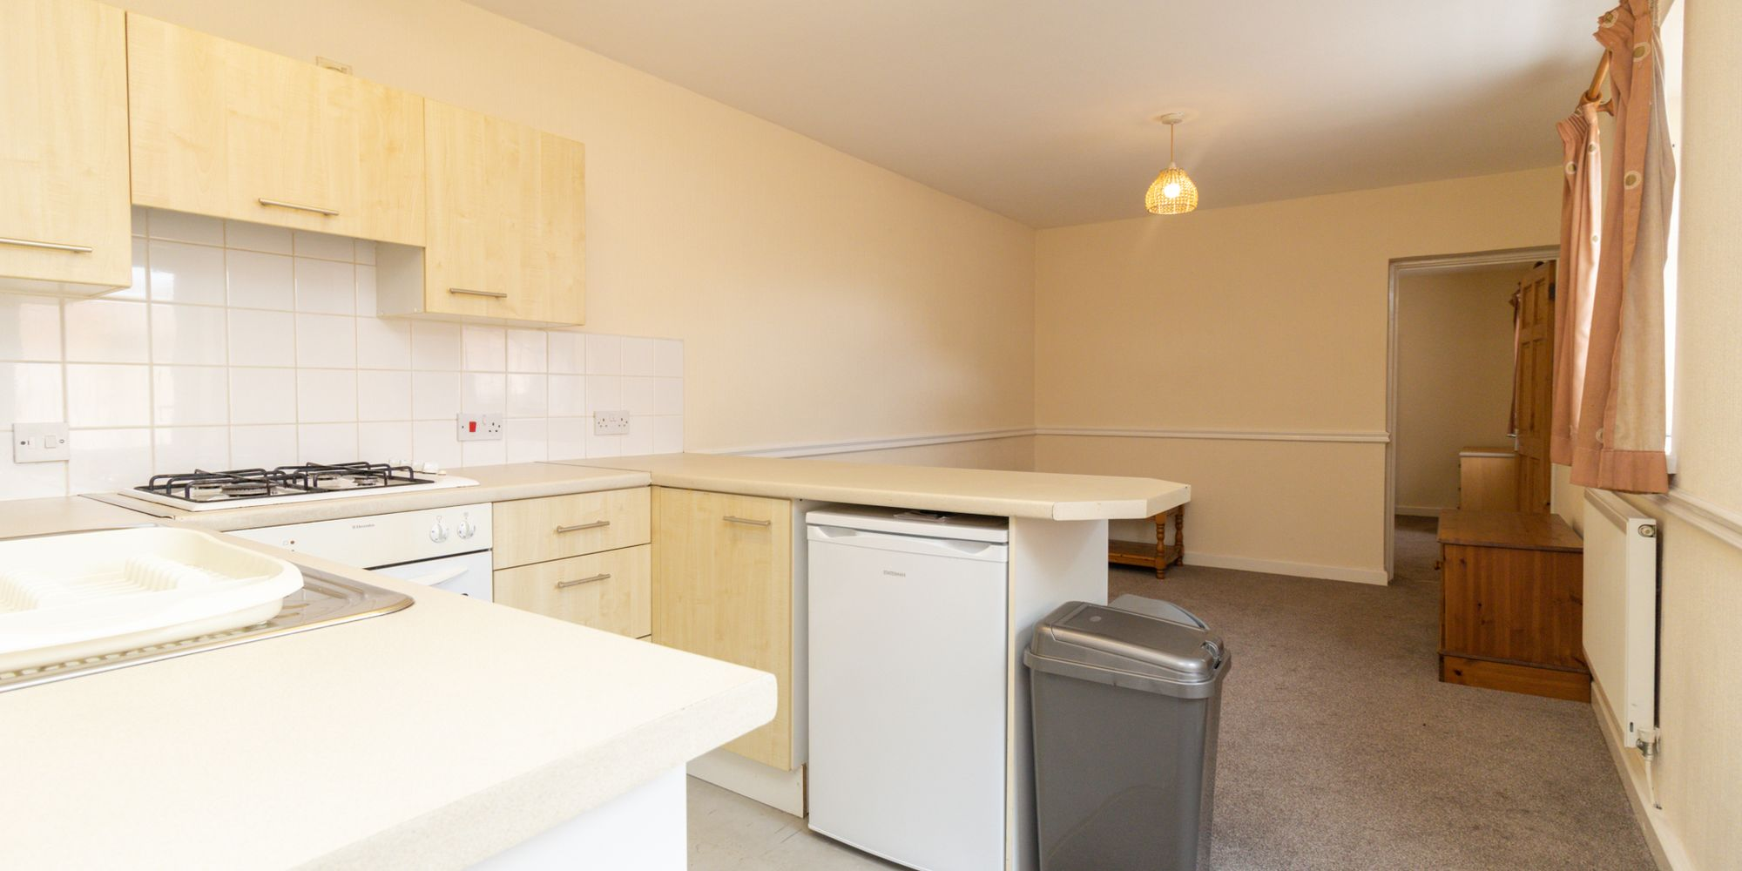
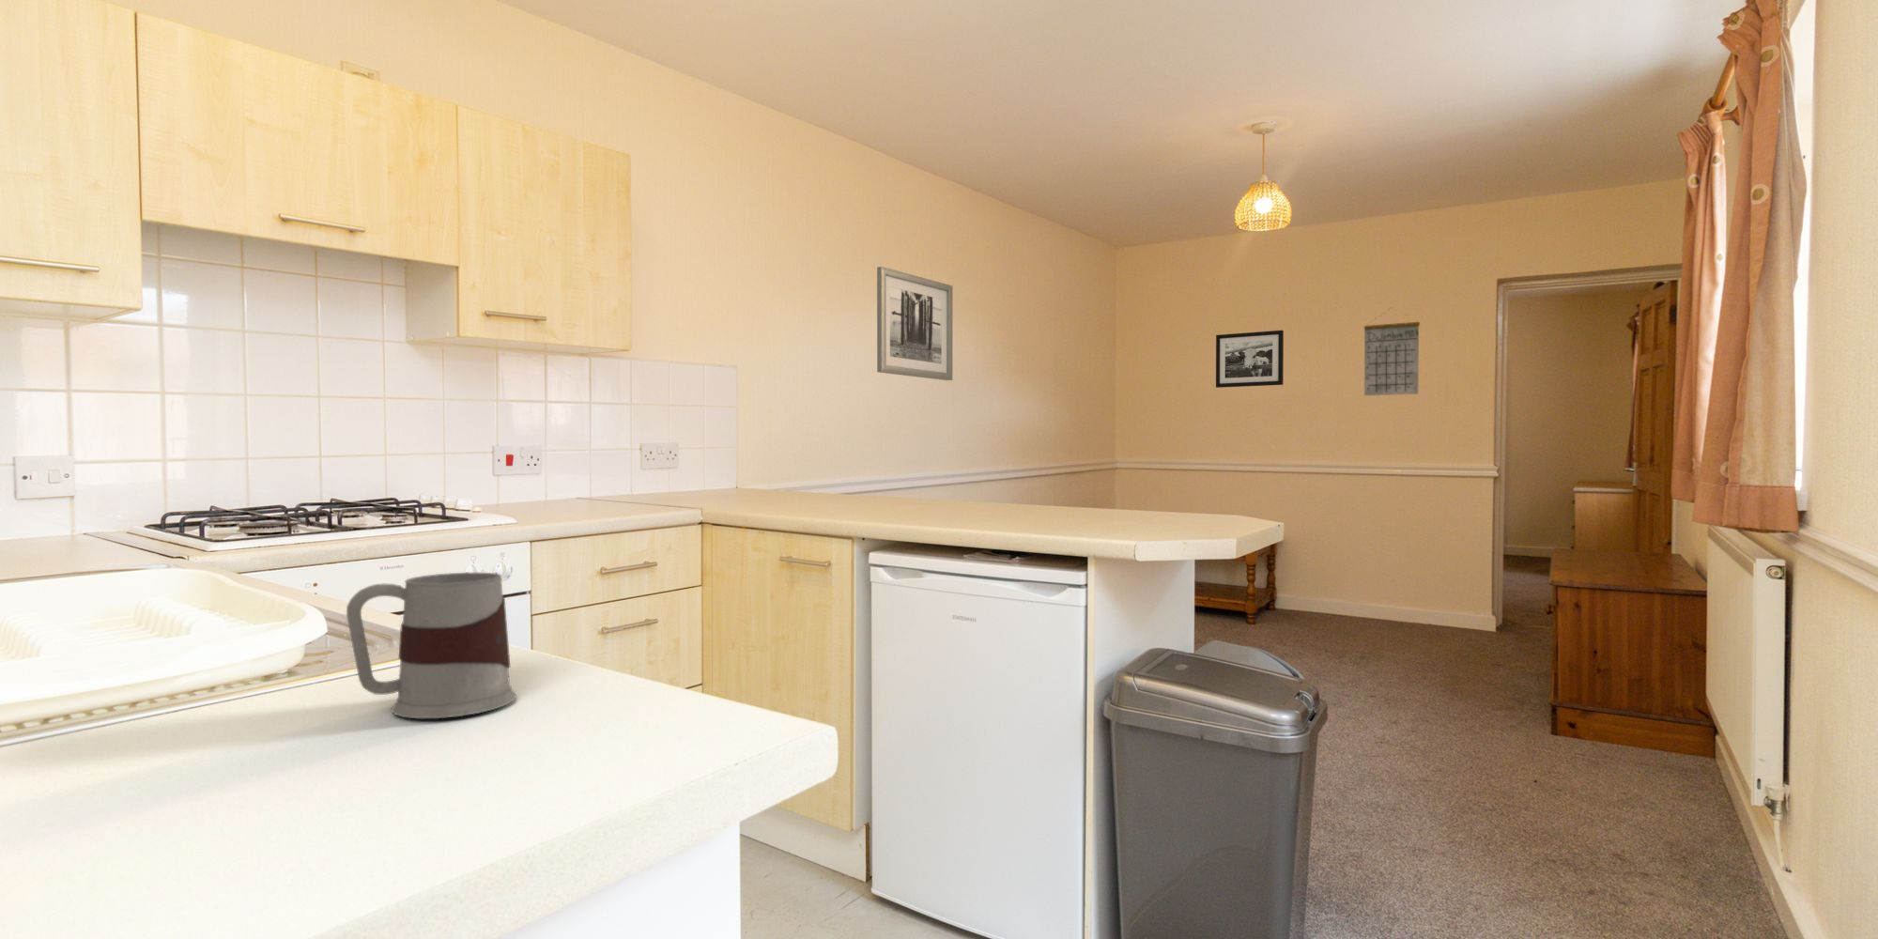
+ mug (434, 642)
+ calendar (1391, 350)
+ picture frame (1249, 358)
+ wall art (916, 326)
